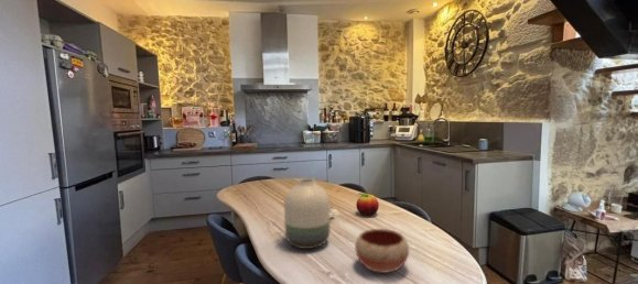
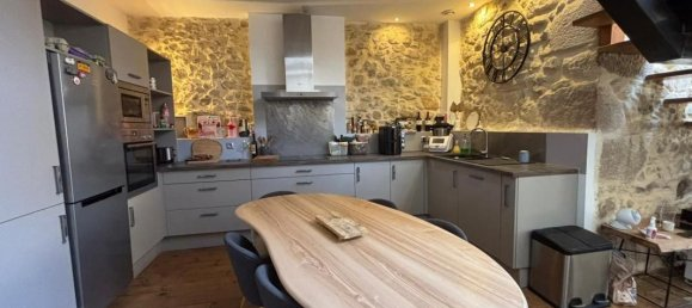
- bowl (381, 251)
- vase (306, 211)
- fruit (367, 204)
